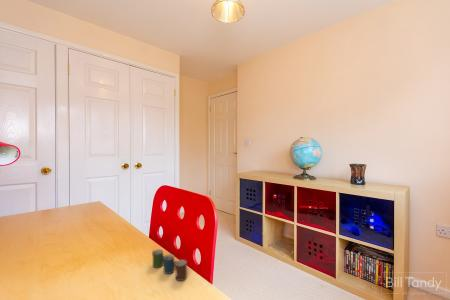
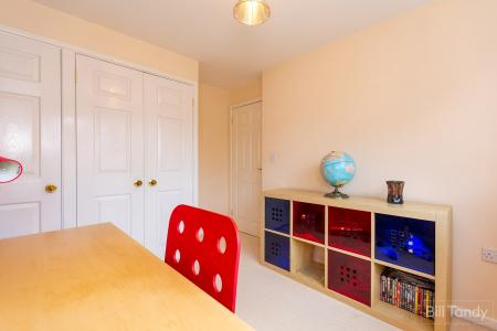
- cup (167, 258)
